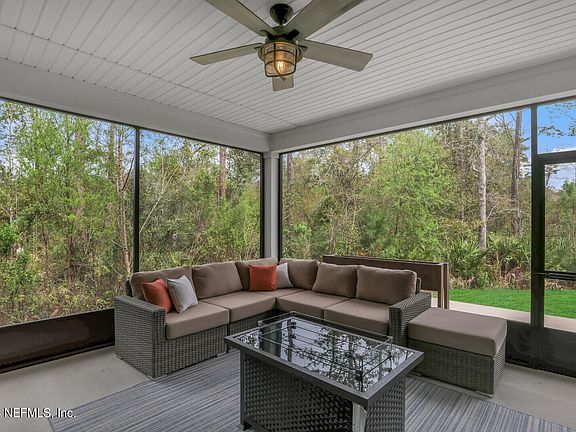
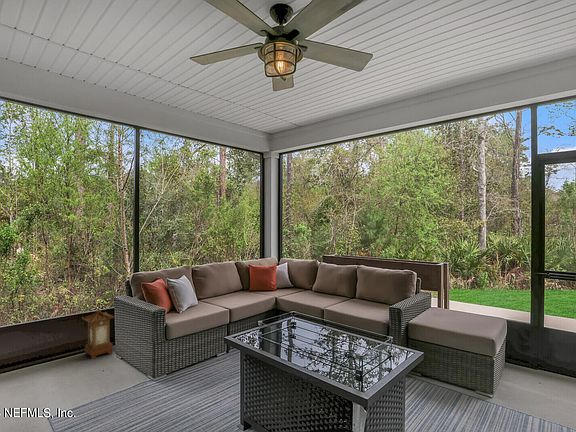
+ lantern (98, 330)
